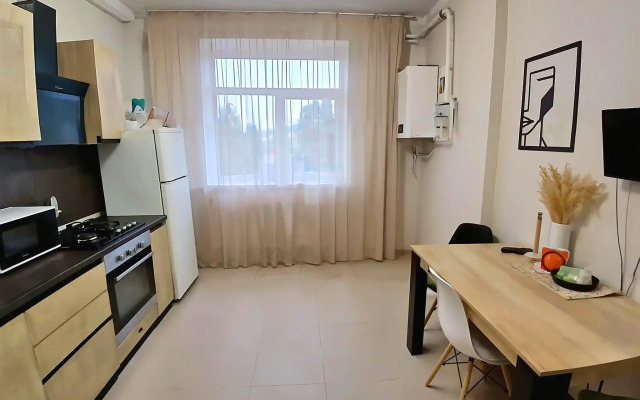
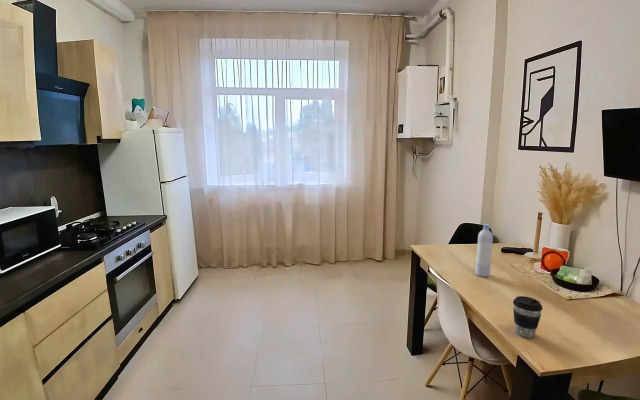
+ coffee cup (526, 317)
+ bottle (484, 249)
